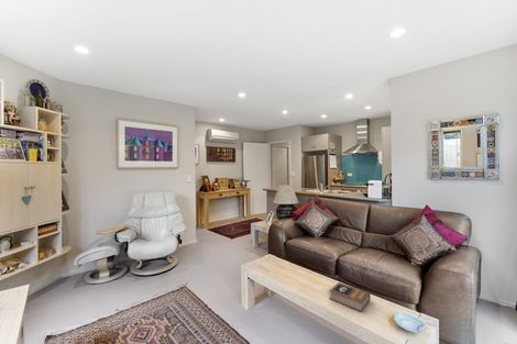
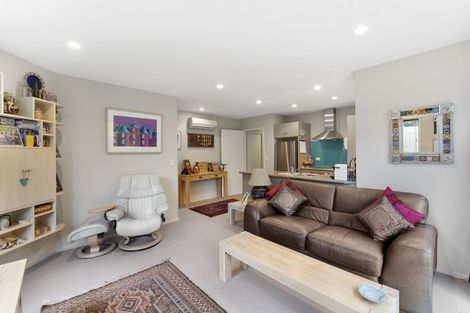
- book (348, 295)
